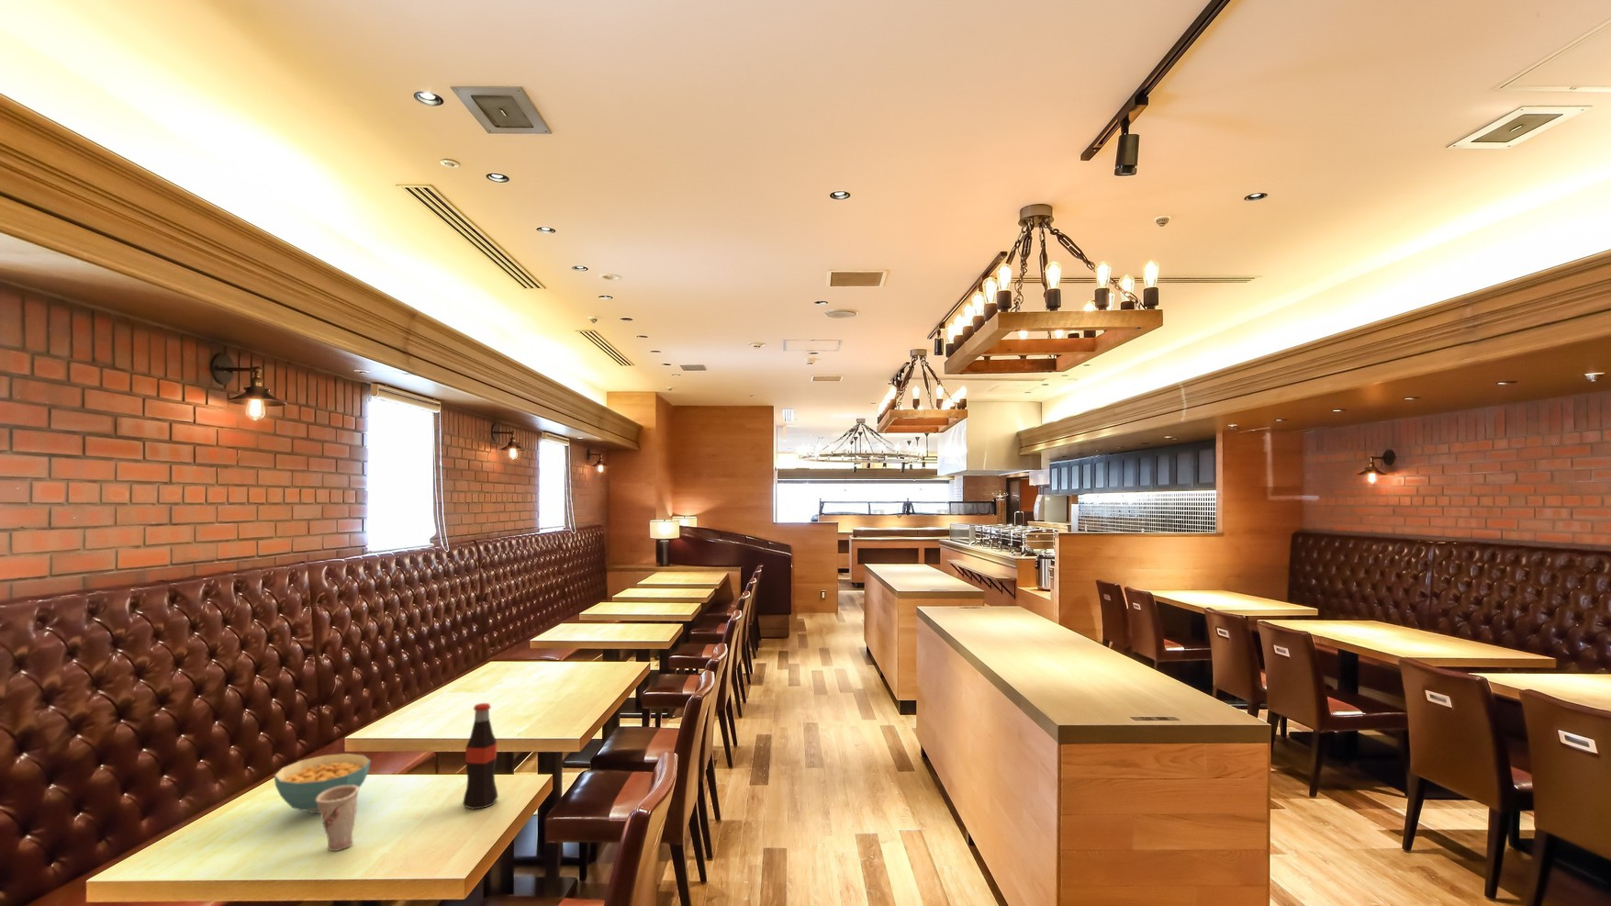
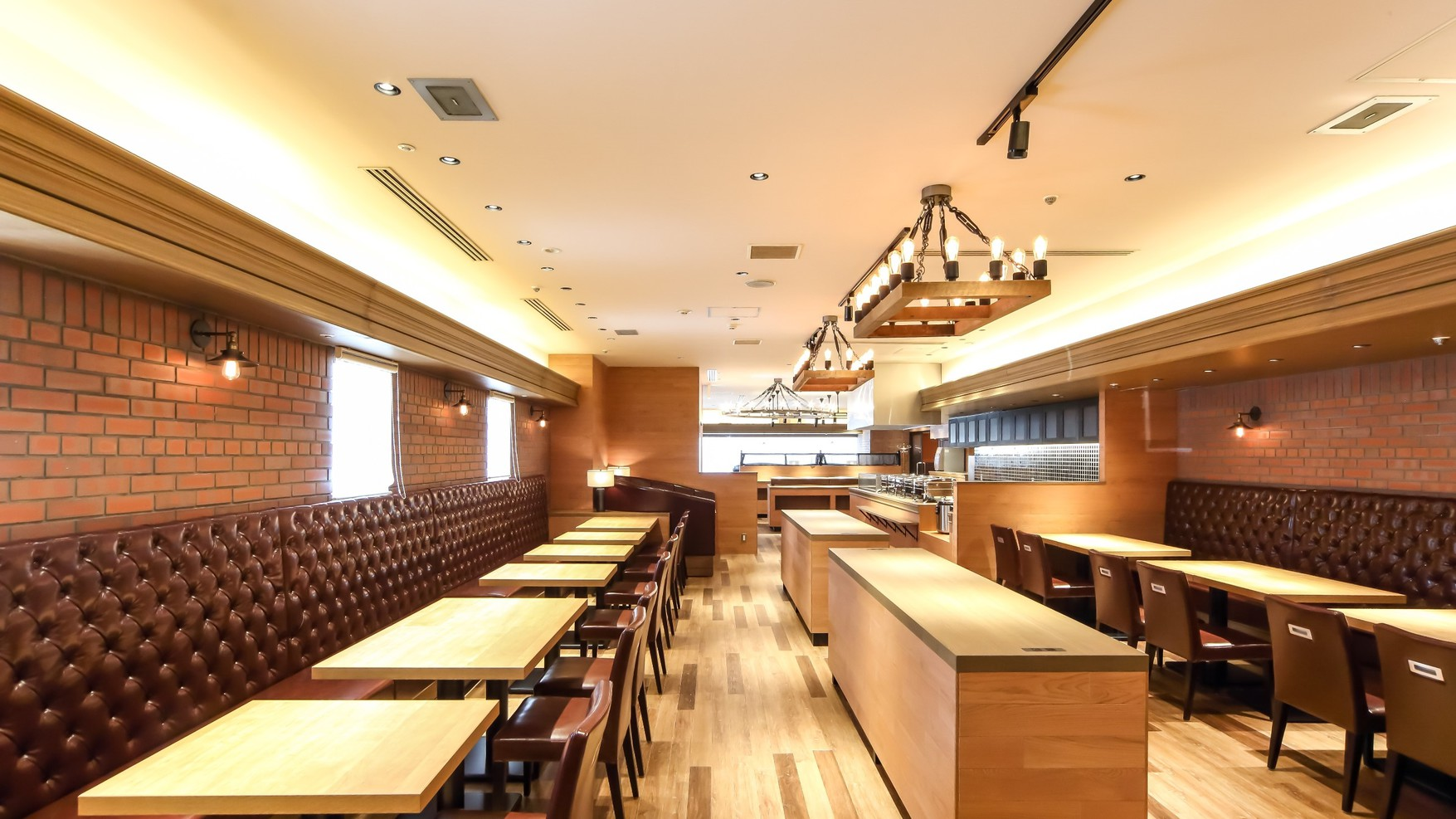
- cup (336, 819)
- bottle (481, 752)
- cereal bowl (323, 788)
